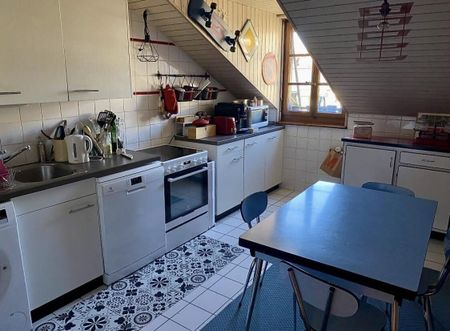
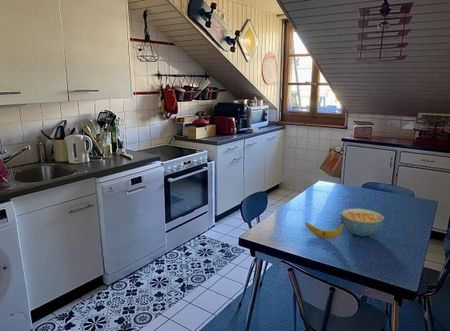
+ cereal bowl (361, 224)
+ banana (321, 229)
